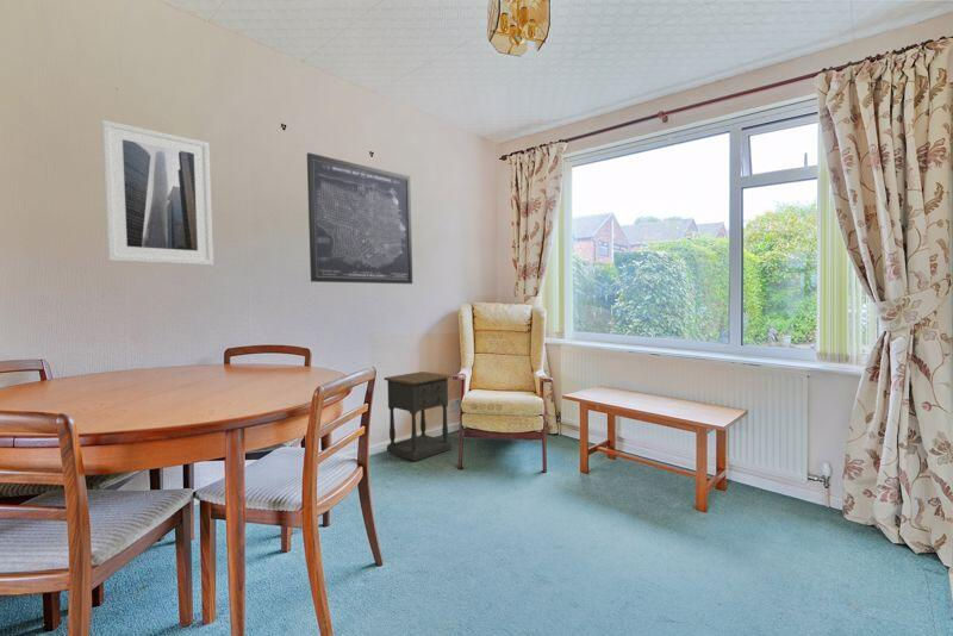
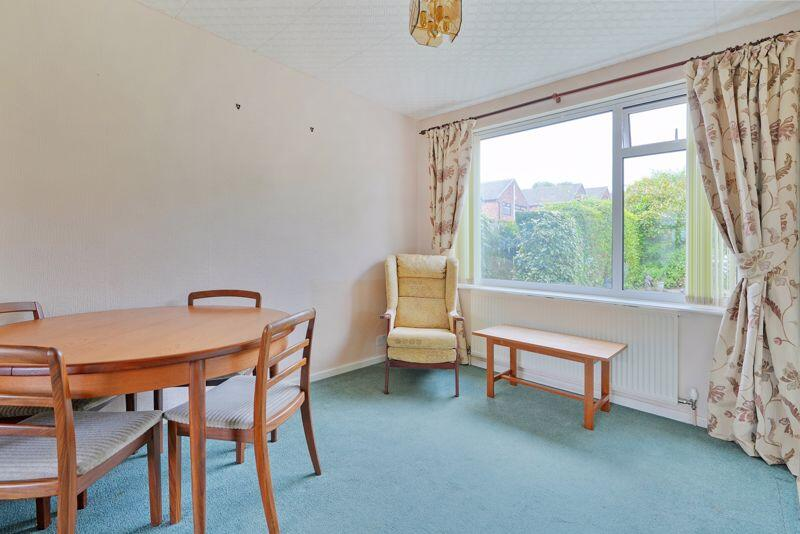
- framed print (161, 198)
- wall art (365, 224)
- nightstand (417, 412)
